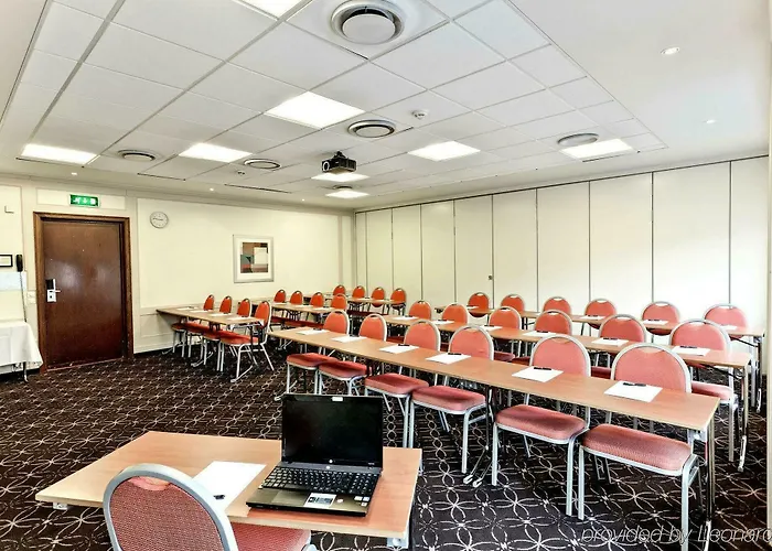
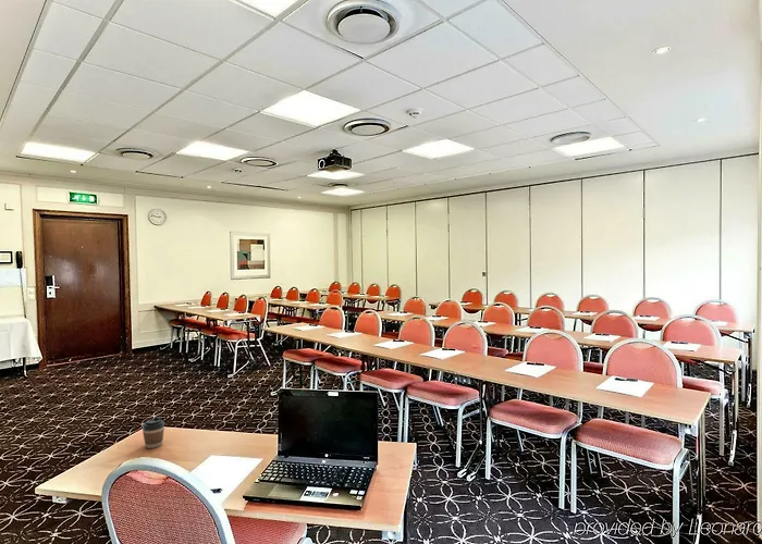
+ coffee cup (153, 432)
